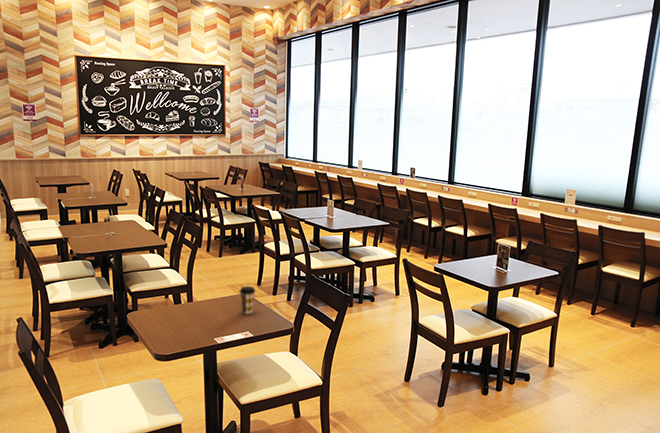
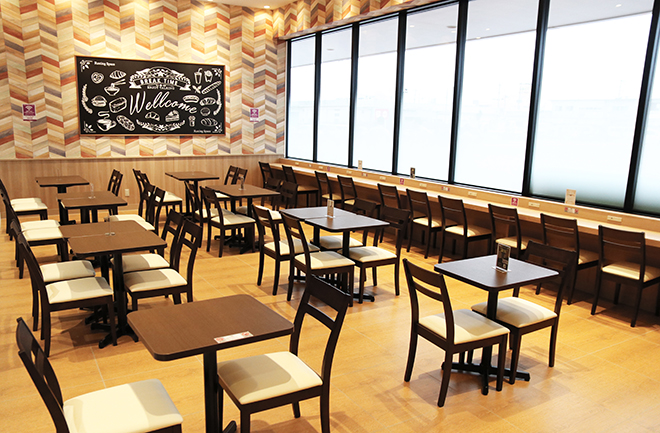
- coffee cup (247, 300)
